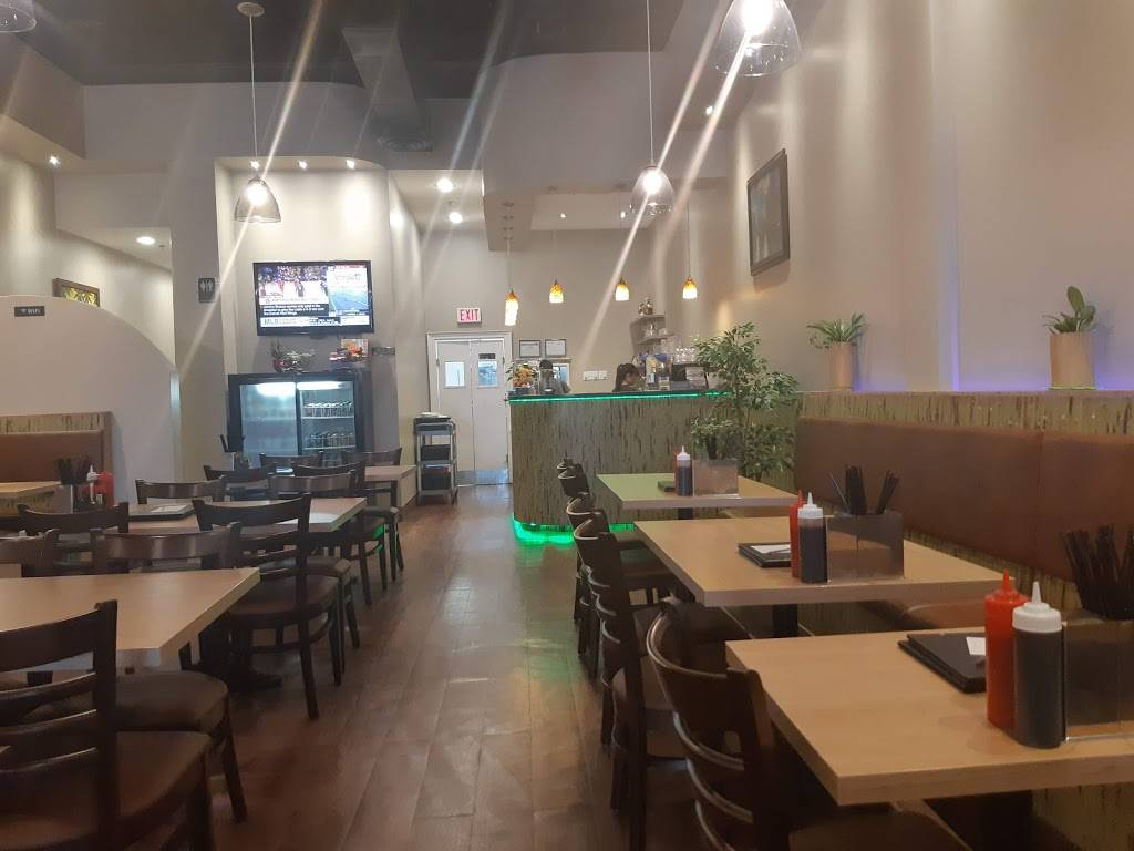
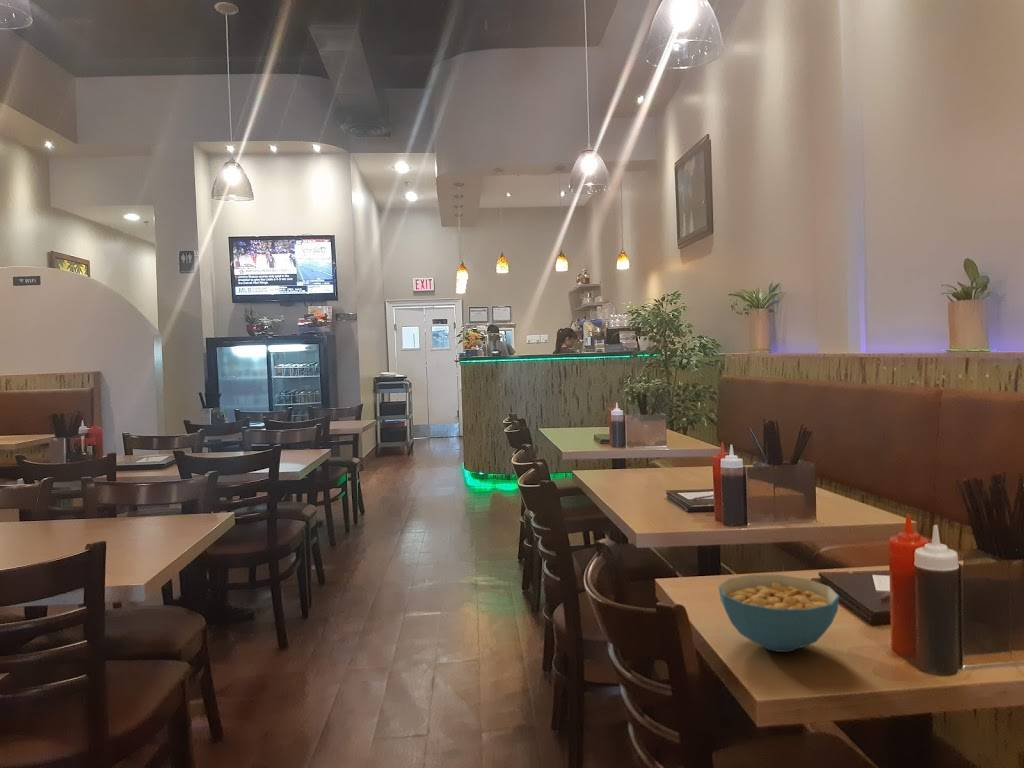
+ cereal bowl (777, 618)
